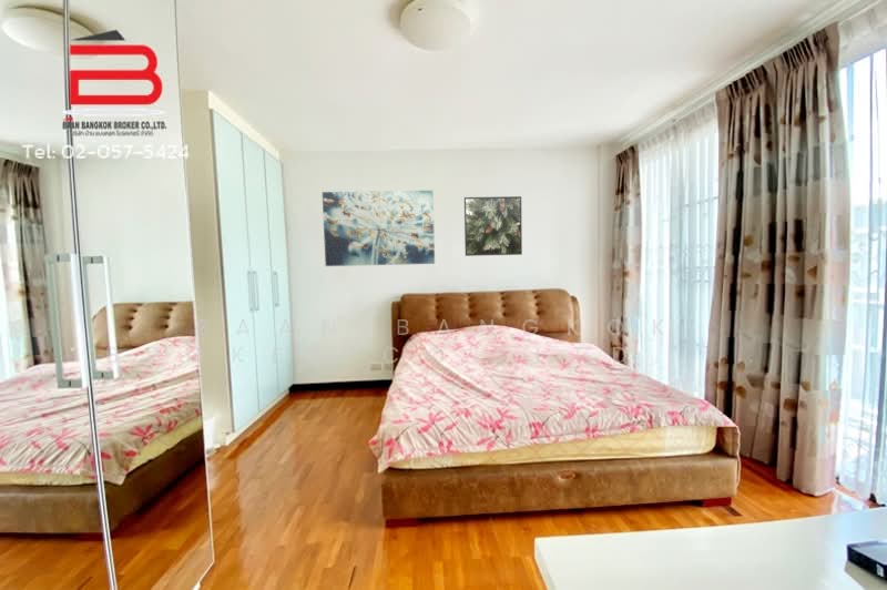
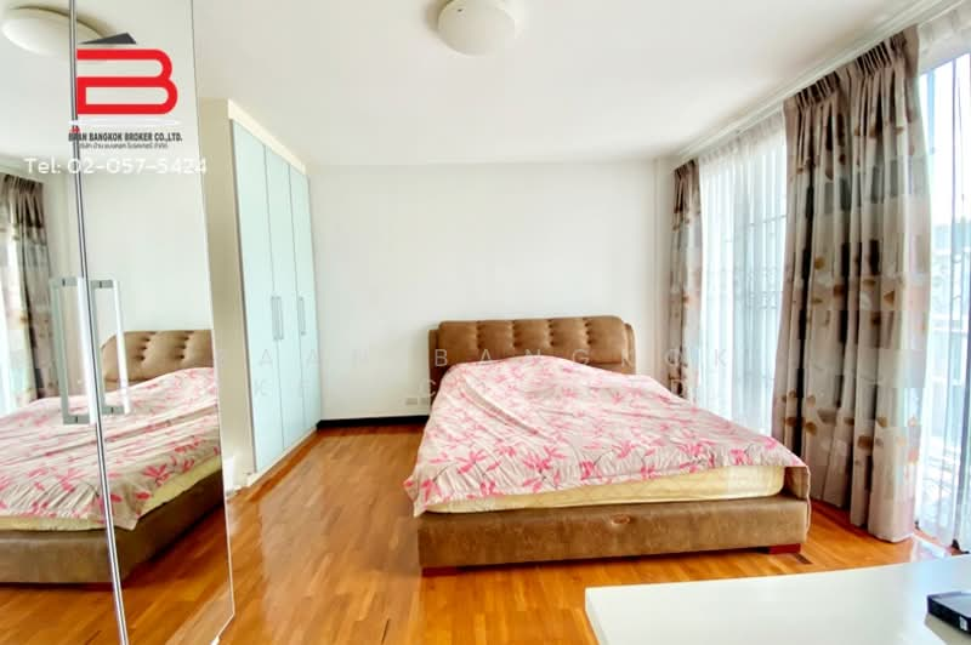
- wall art (379, 228)
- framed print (492, 226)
